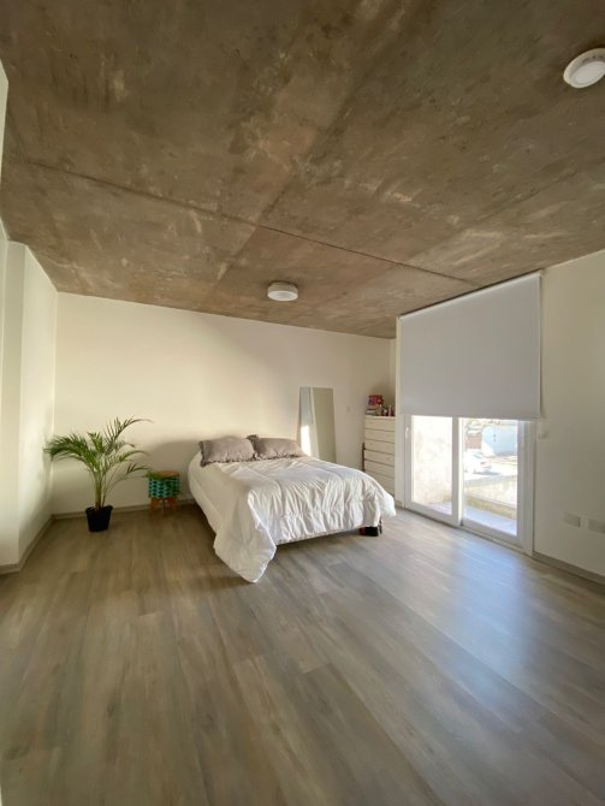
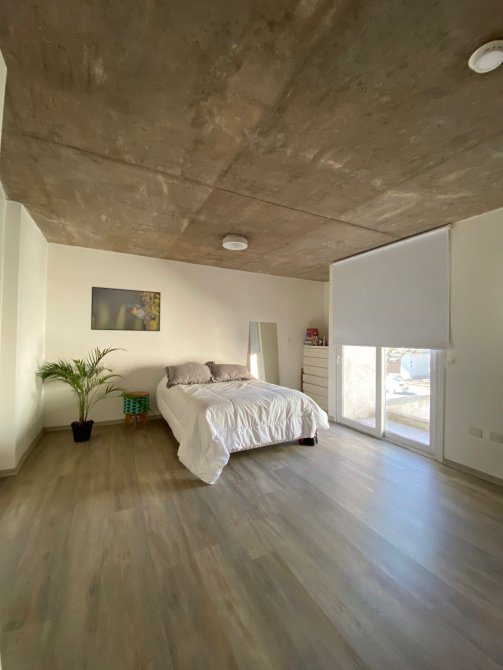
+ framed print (127, 310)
